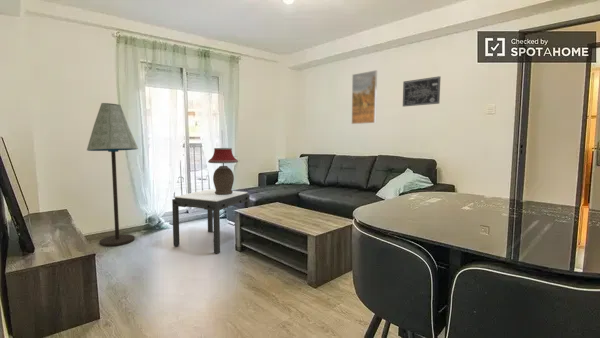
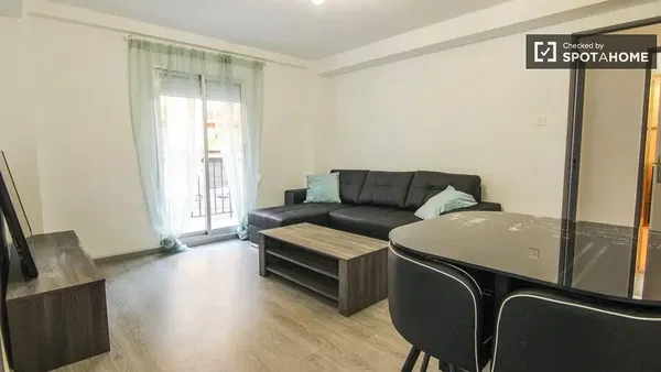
- table lamp (223, 170)
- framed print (363, 98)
- floor lamp (114, 173)
- side table (213, 217)
- wall art (420, 92)
